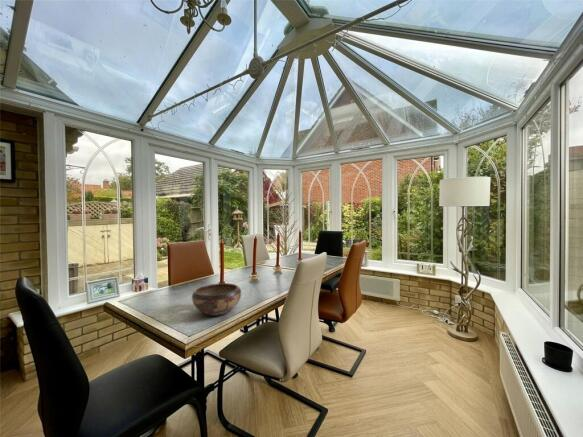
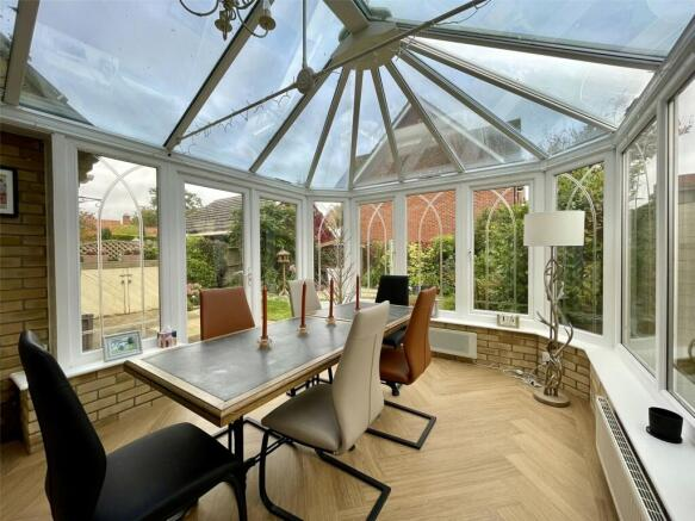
- decorative bowl (217, 299)
